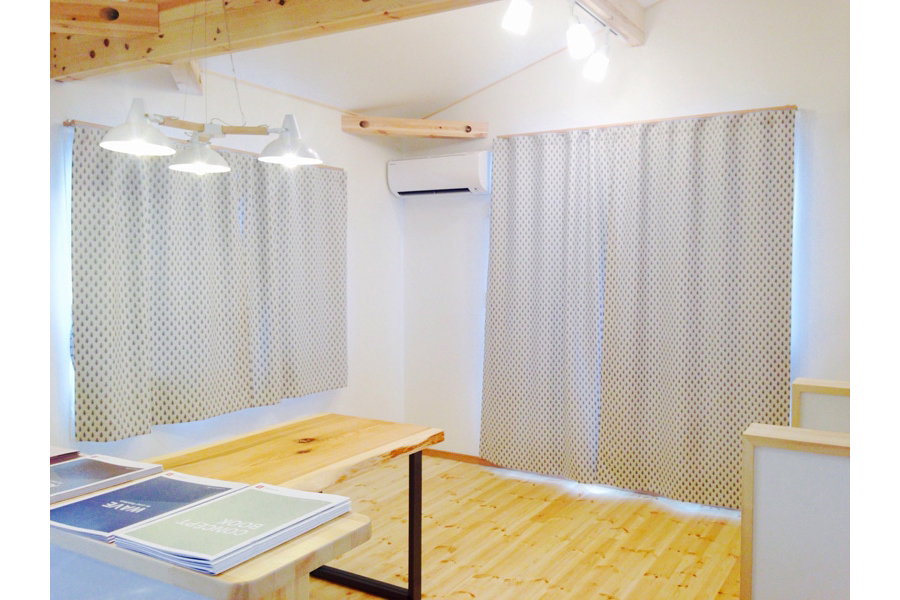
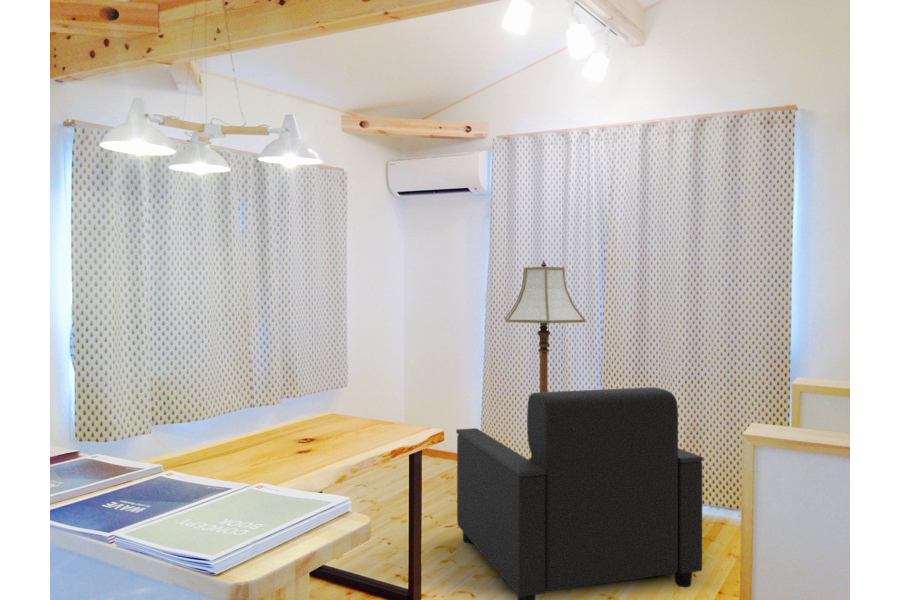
+ armchair (566, 470)
+ floor lamp (543, 377)
